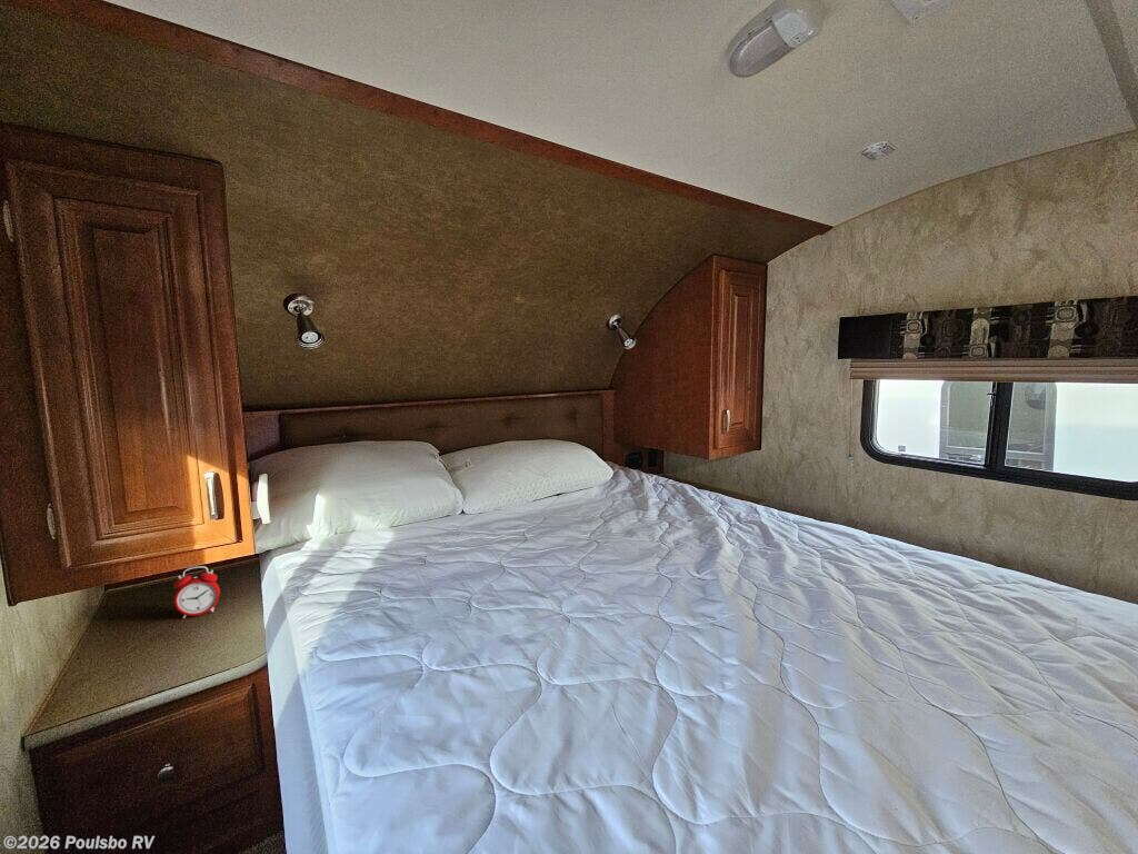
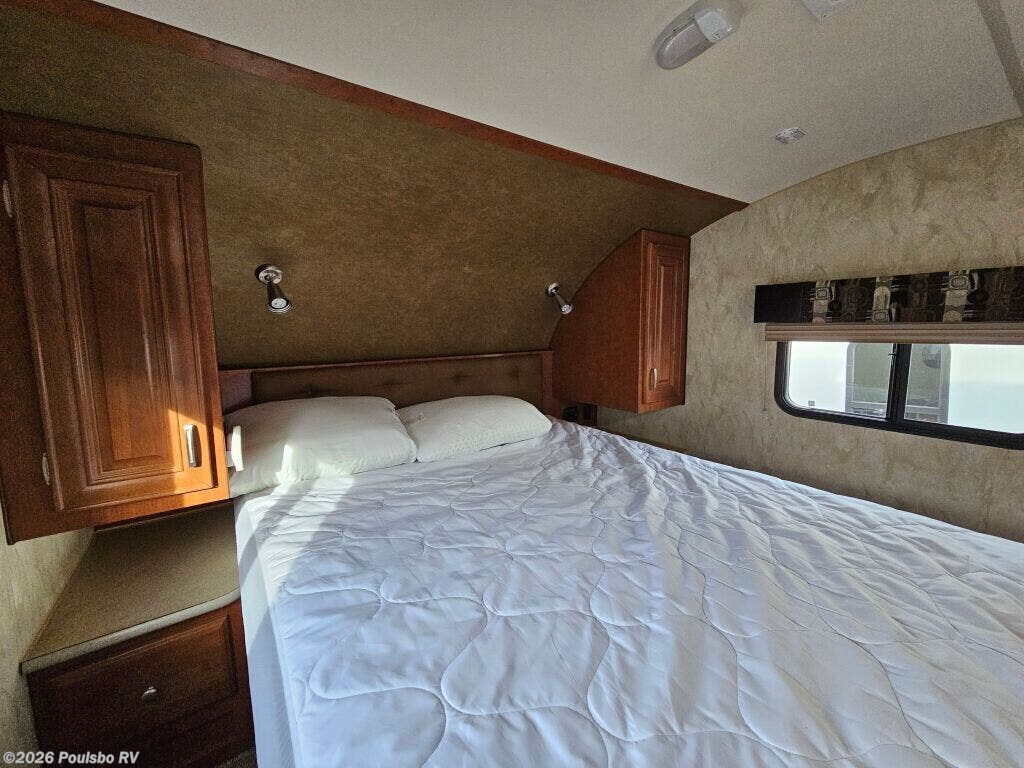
- alarm clock (197, 590)
